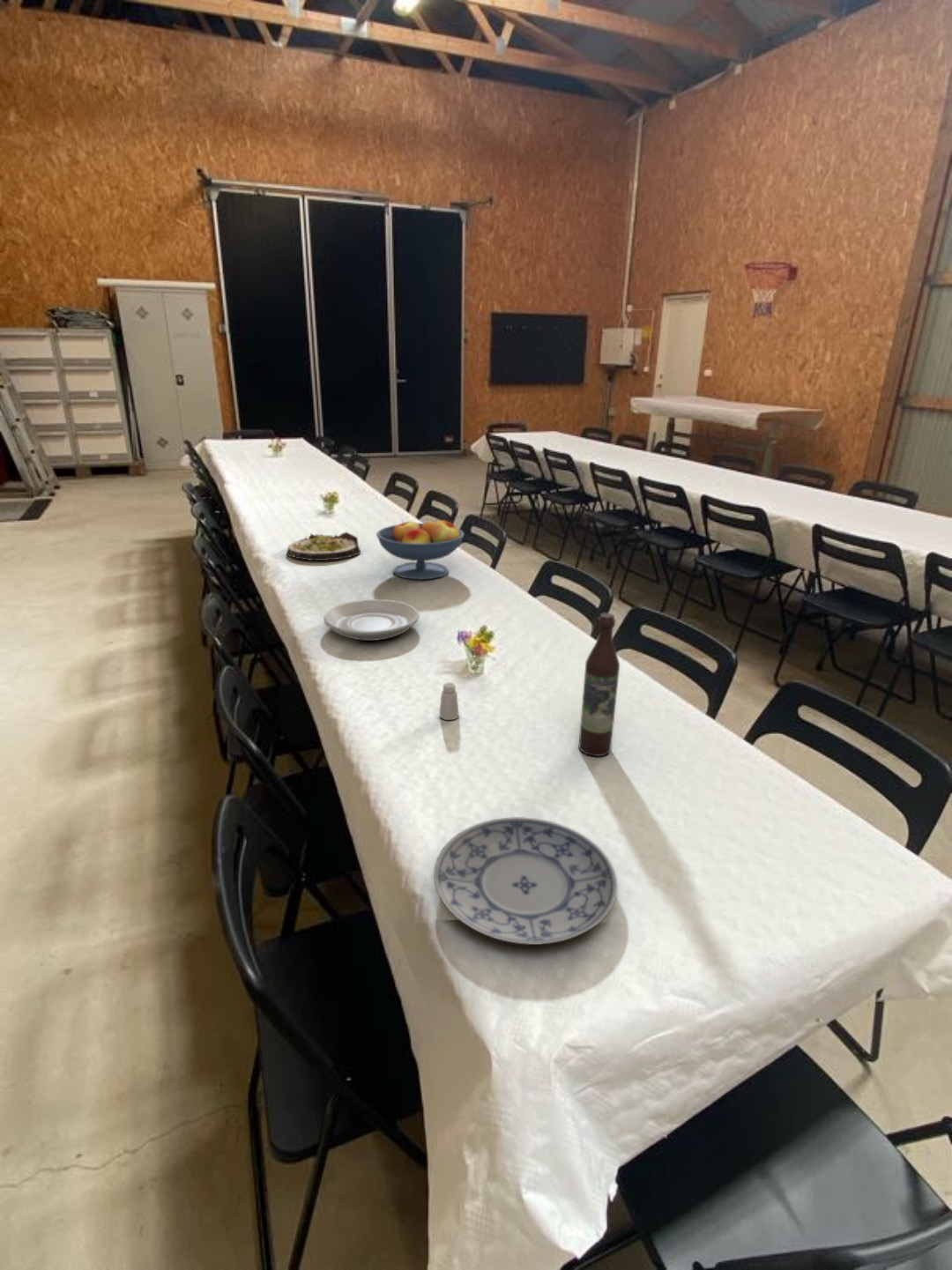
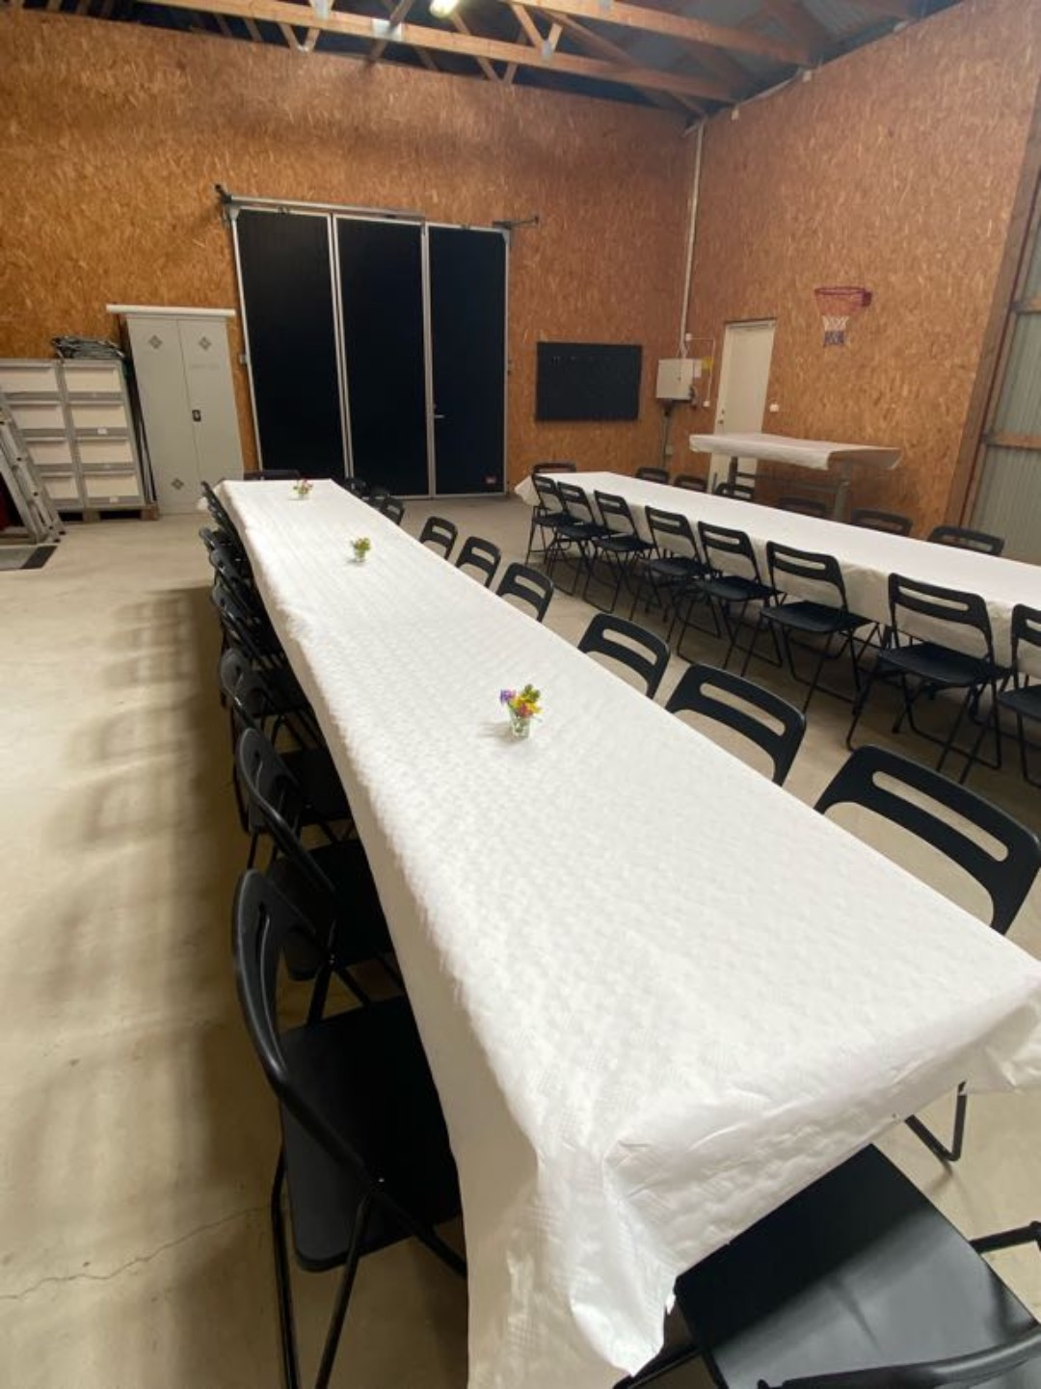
- plate (372, 621)
- salad plate (321, 545)
- plate (524, 880)
- fruit bowl (420, 546)
- saltshaker (449, 700)
- wine bottle (600, 684)
